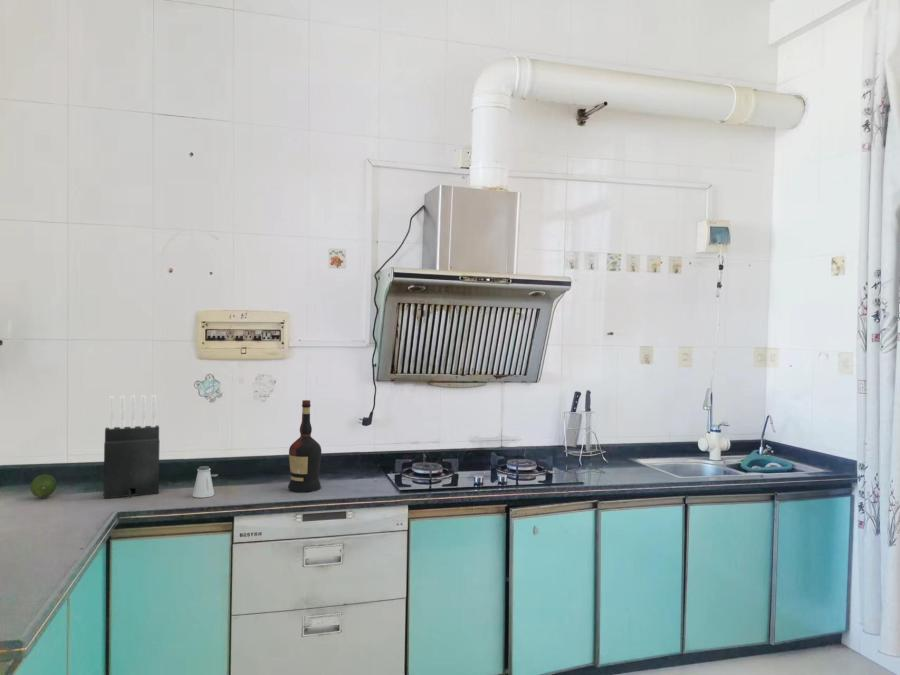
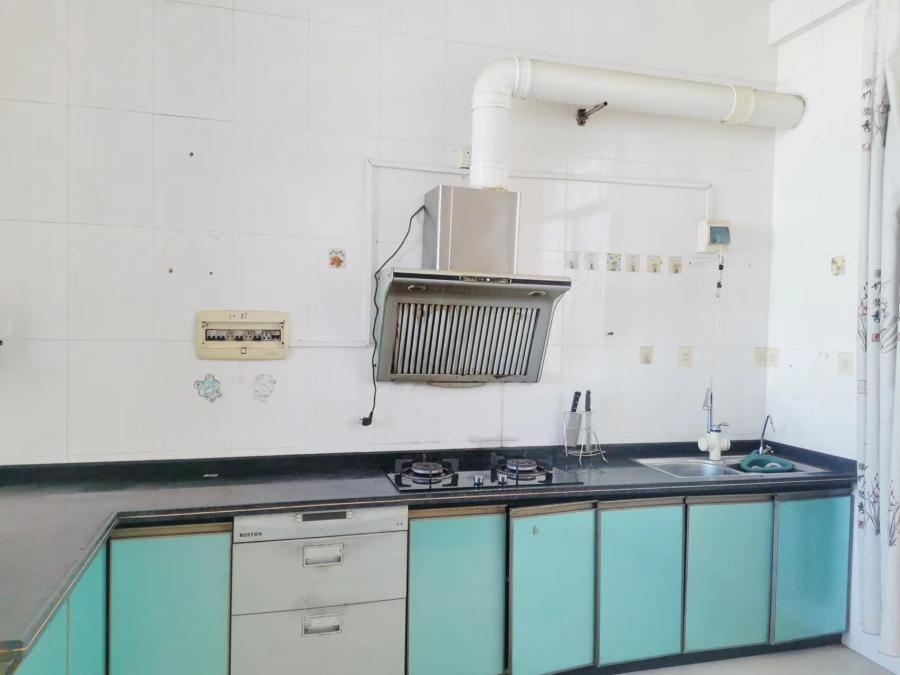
- saltshaker (203, 481)
- liquor (305, 444)
- knife block (132, 445)
- fruit (43, 486)
